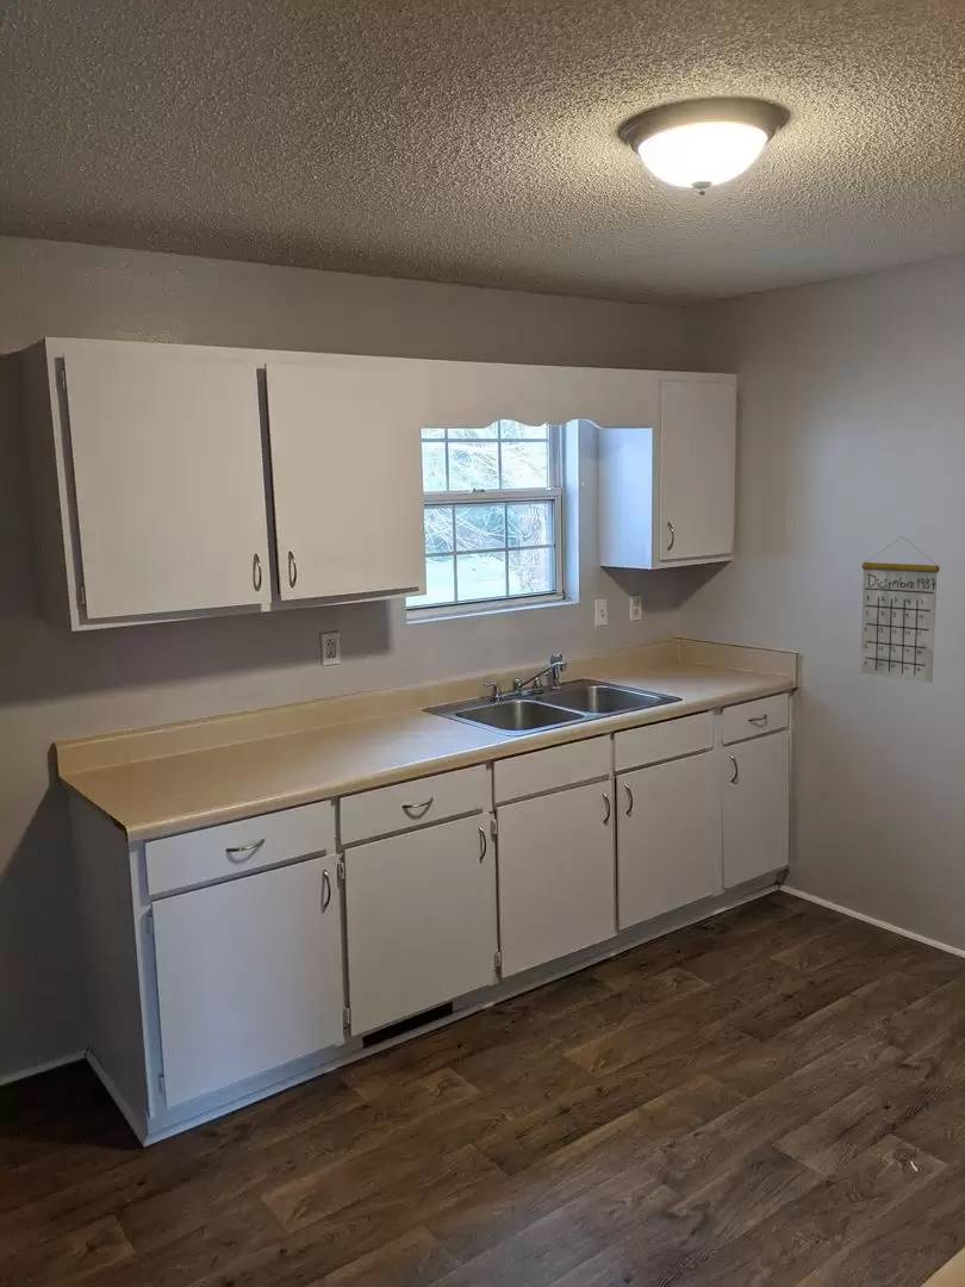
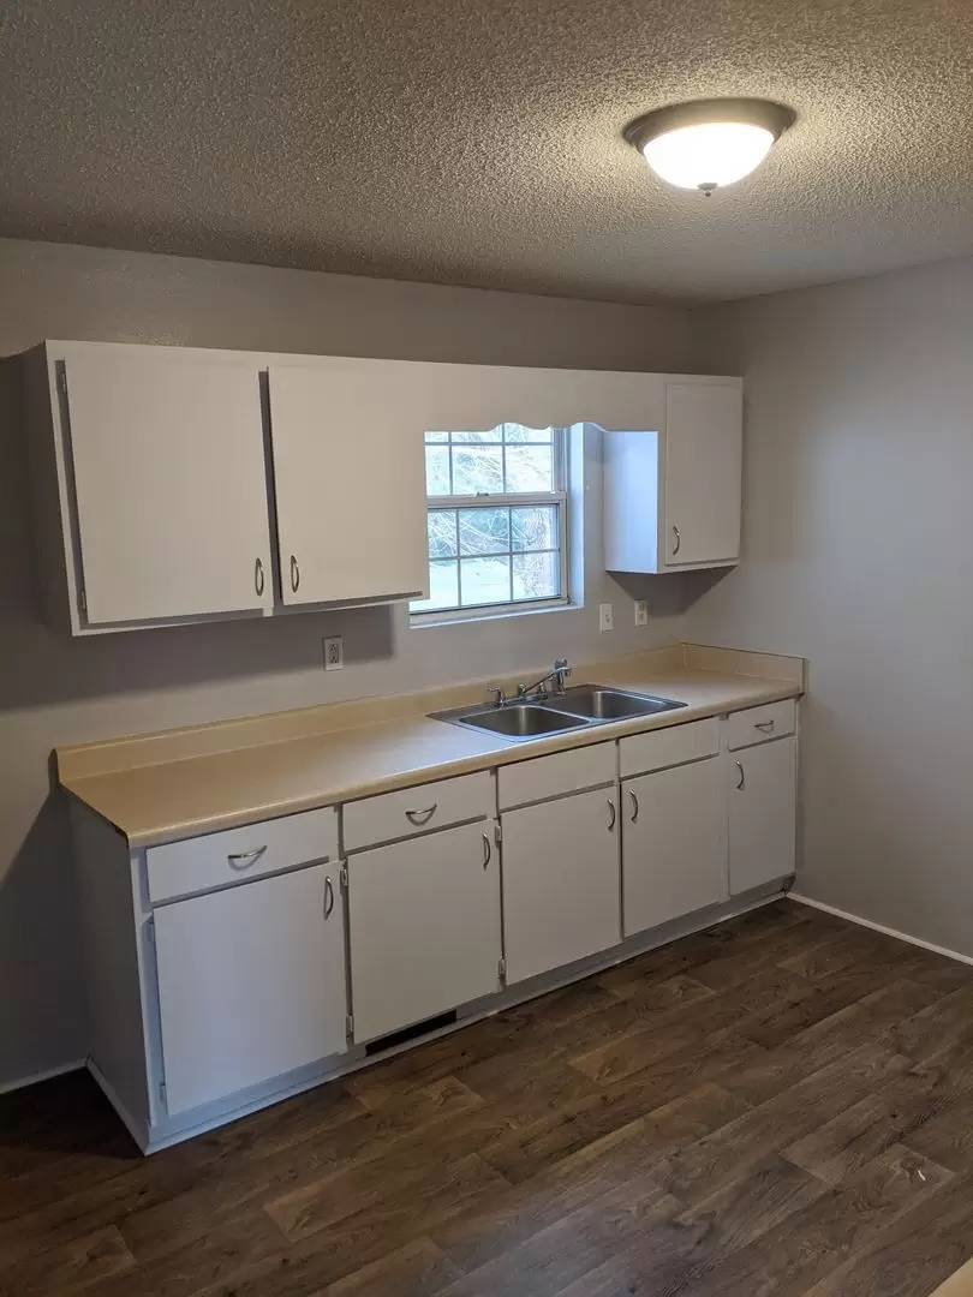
- calendar (897, 608)
